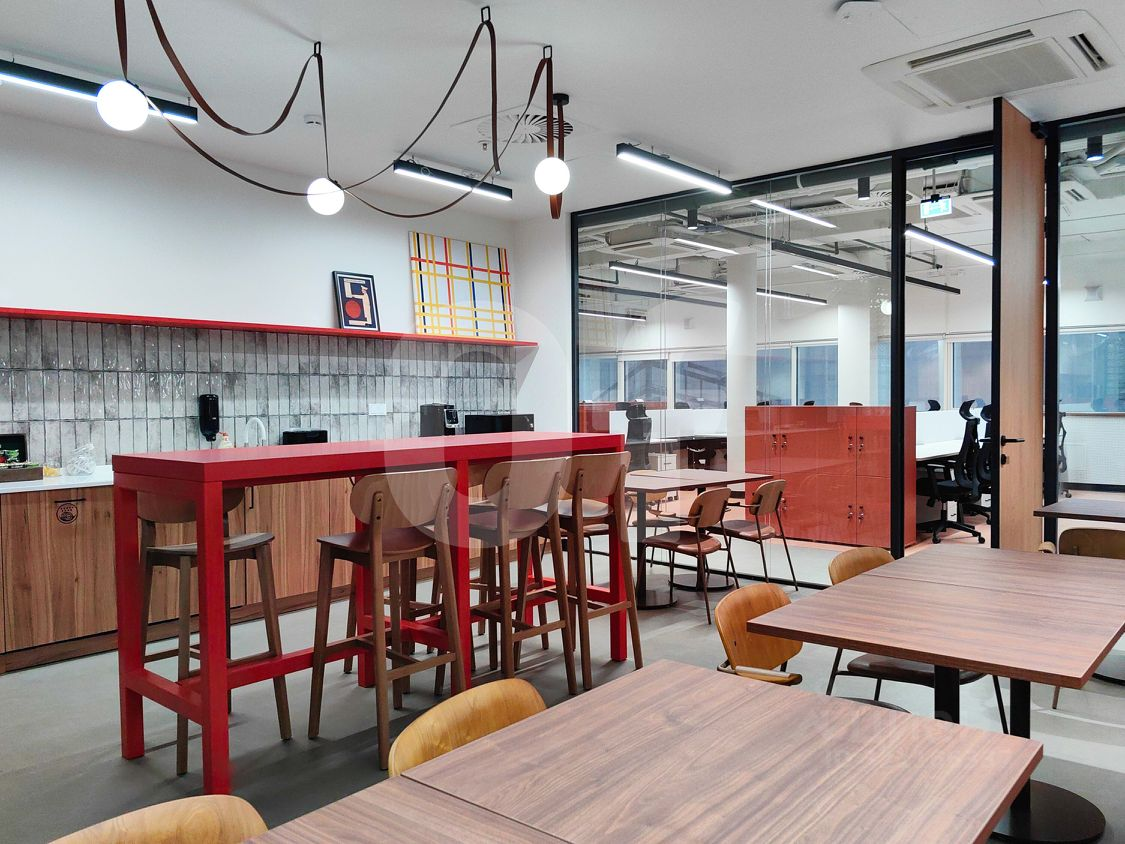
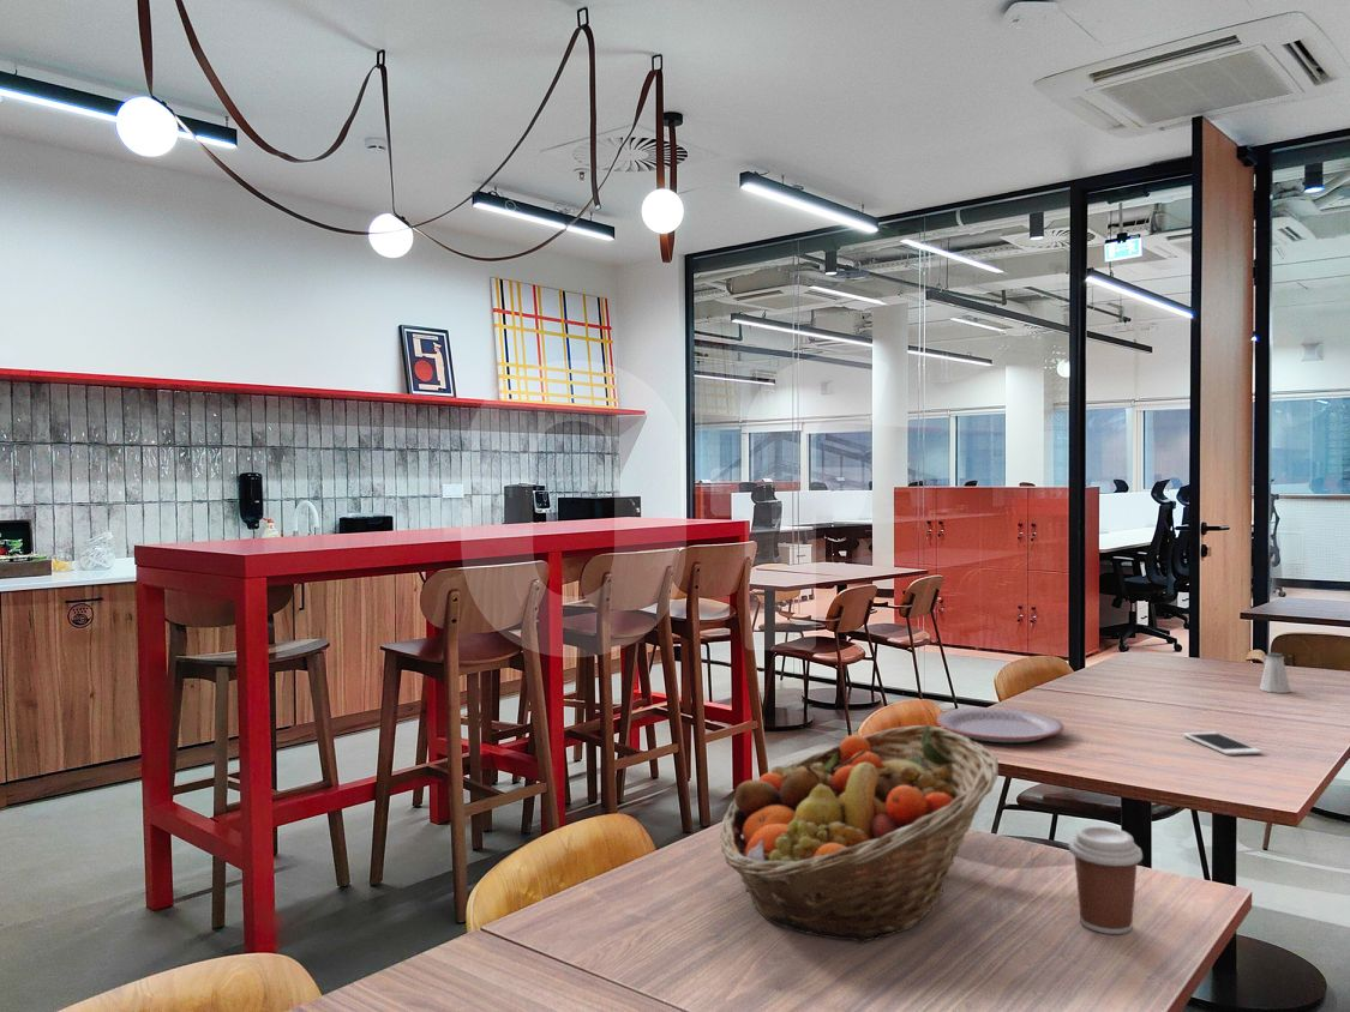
+ coffee cup (1105, 879)
+ fruit basket (853, 818)
+ plate (998, 725)
+ saltshaker (1274, 671)
+ cell phone (1220, 742)
